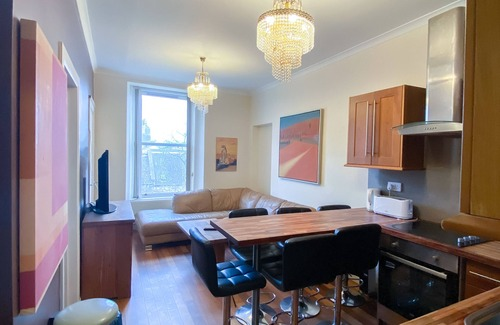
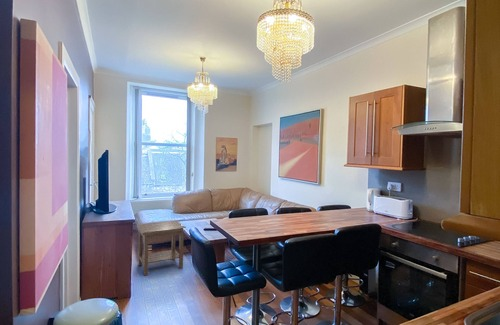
+ side table (162, 251)
